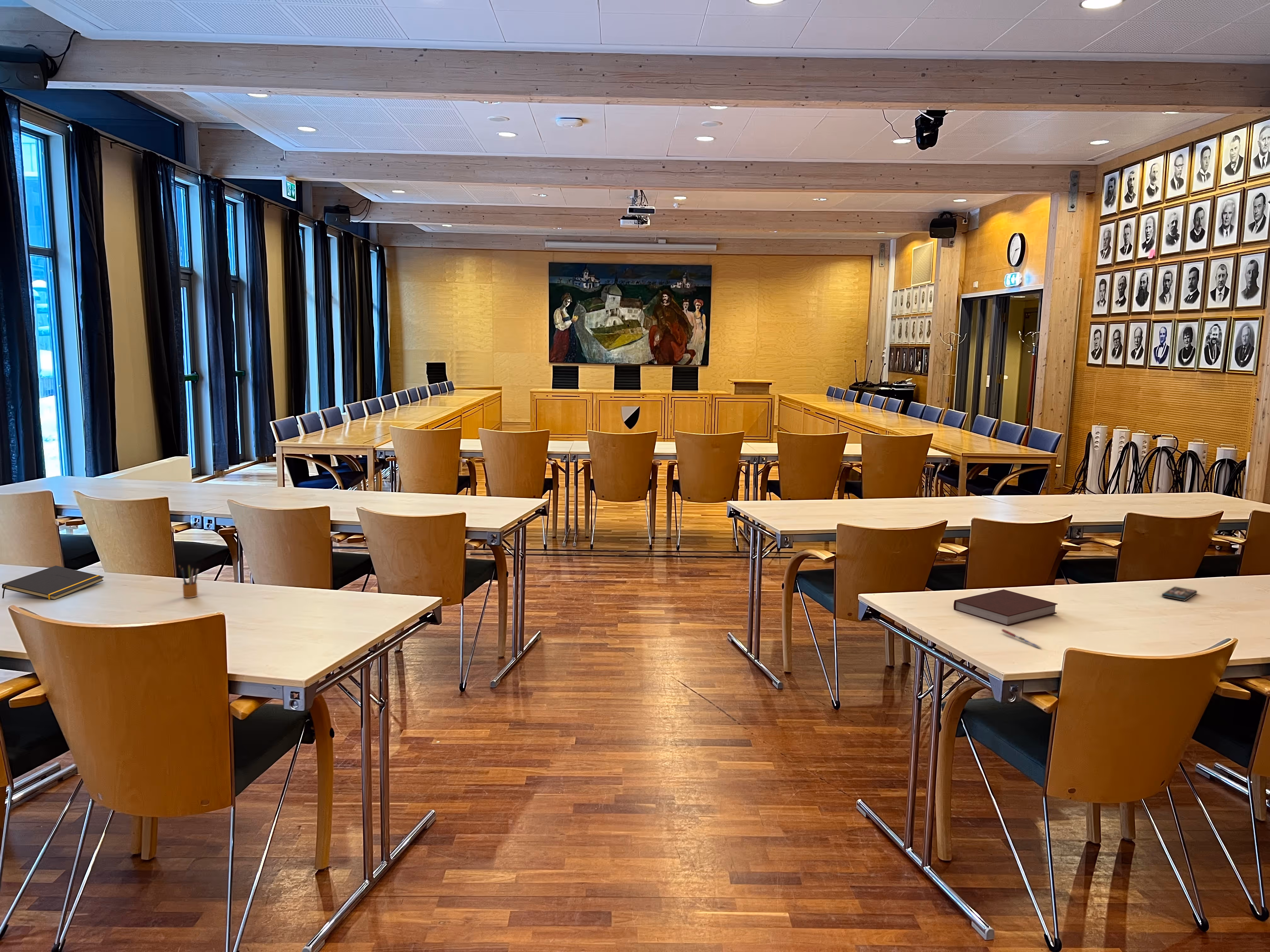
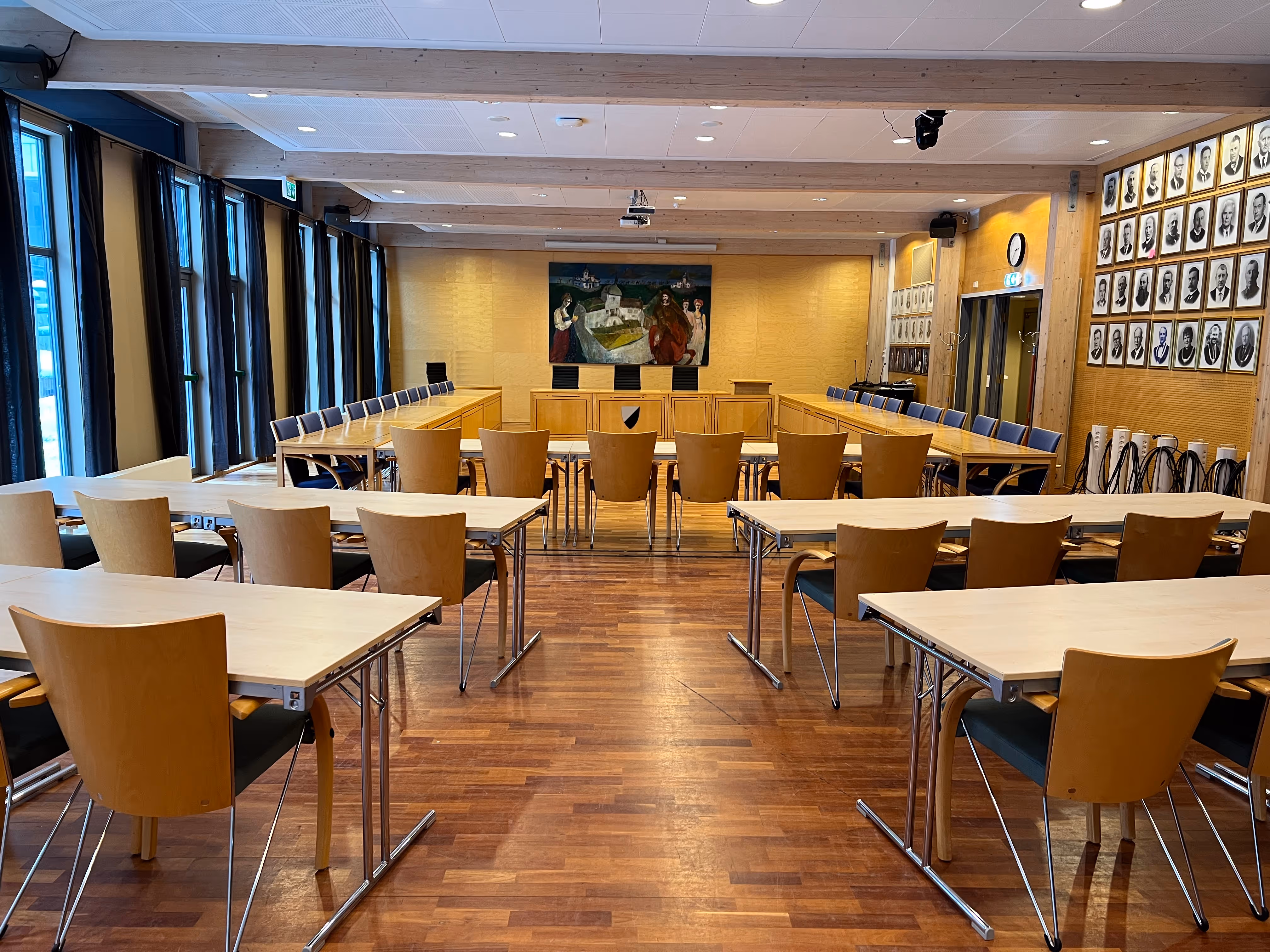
- notebook (1005, 607)
- notepad (55, 582)
- pen (1021, 638)
- smartphone (1179, 593)
- pencil box (189, 581)
